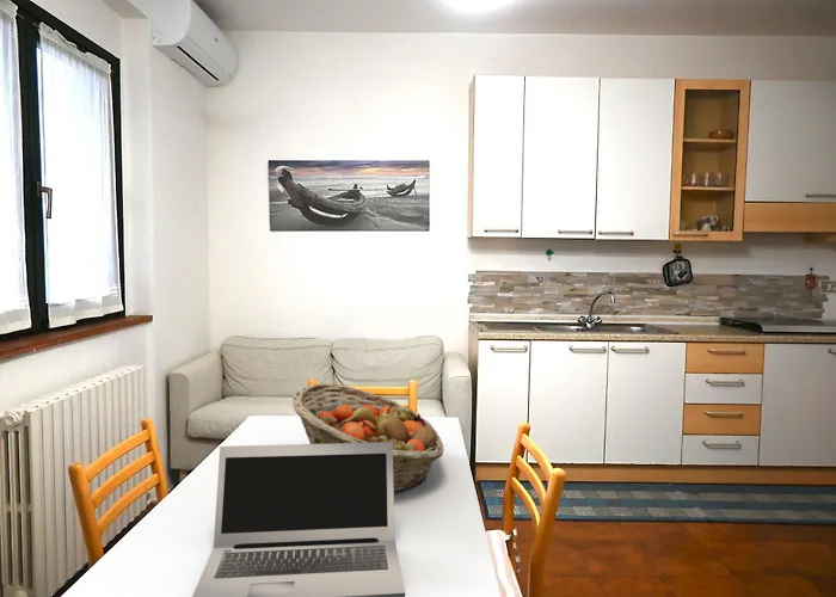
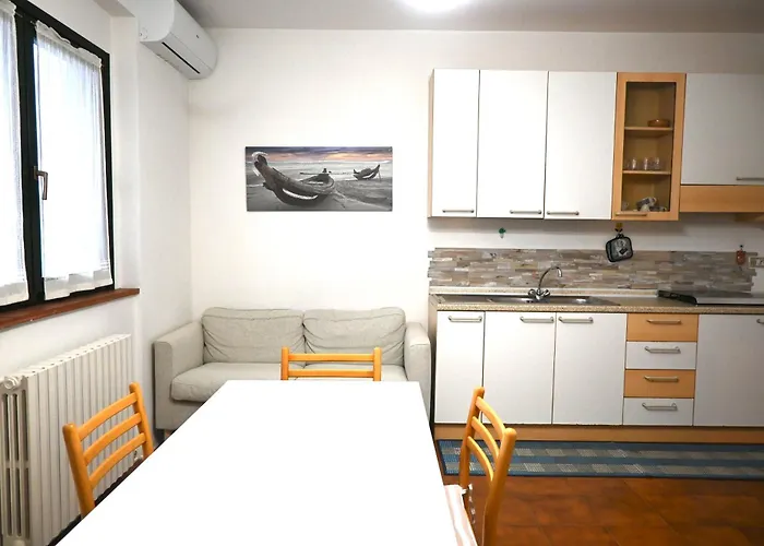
- fruit basket (368, 432)
- laptop (303, 516)
